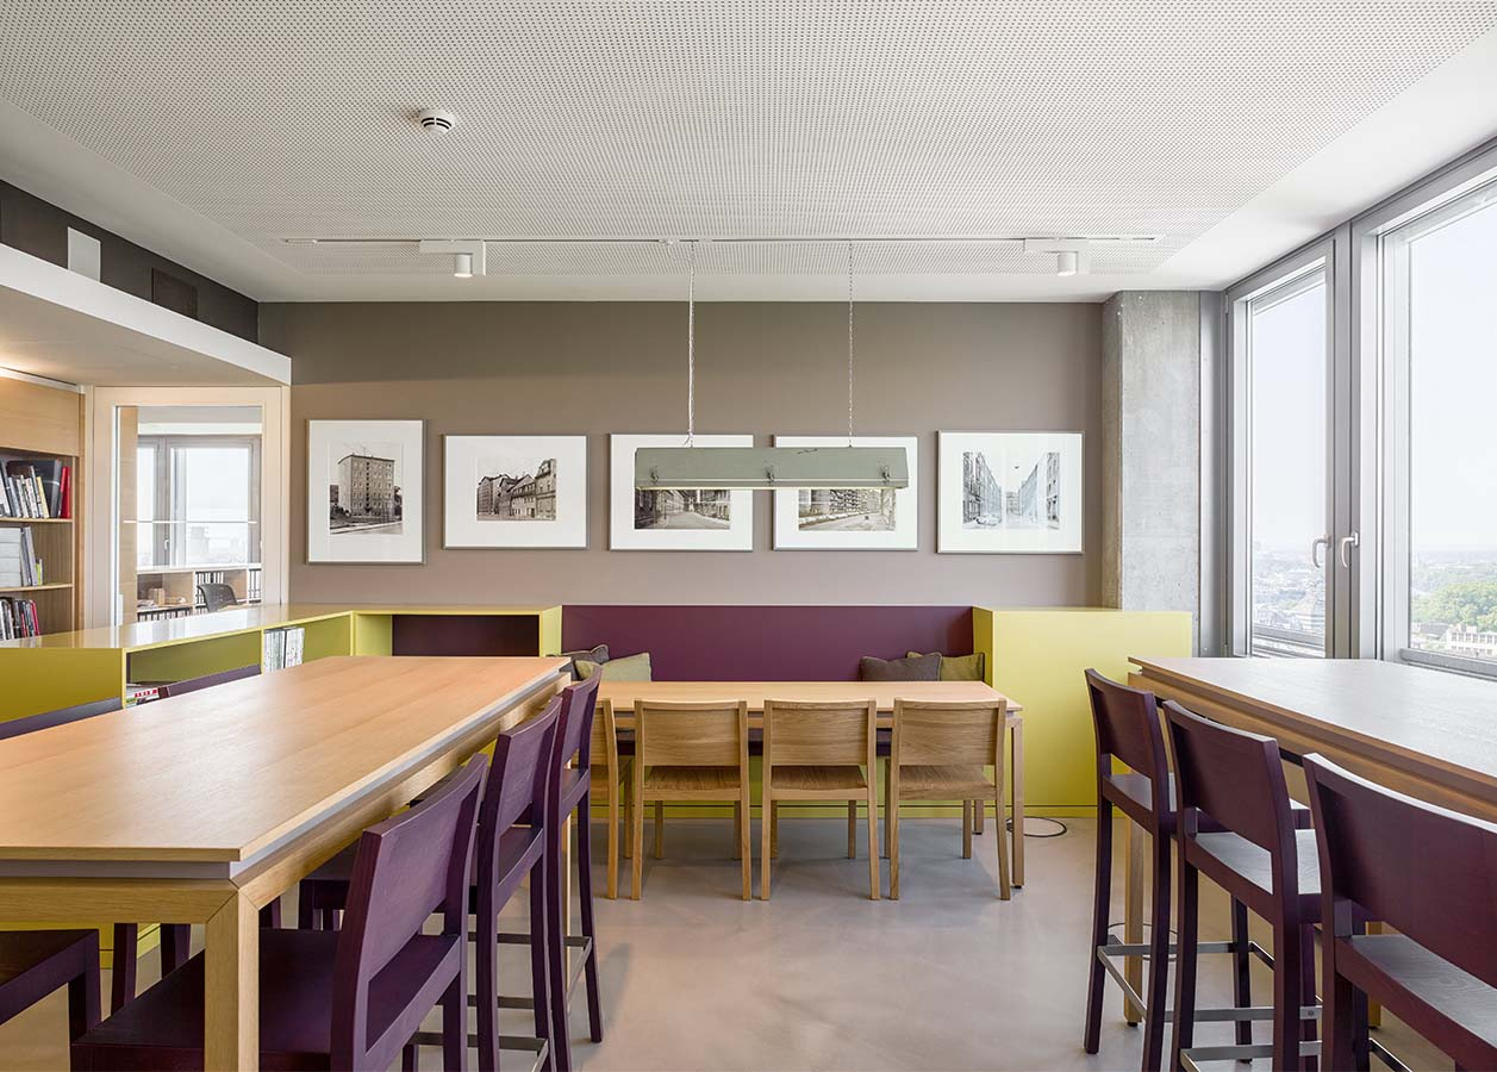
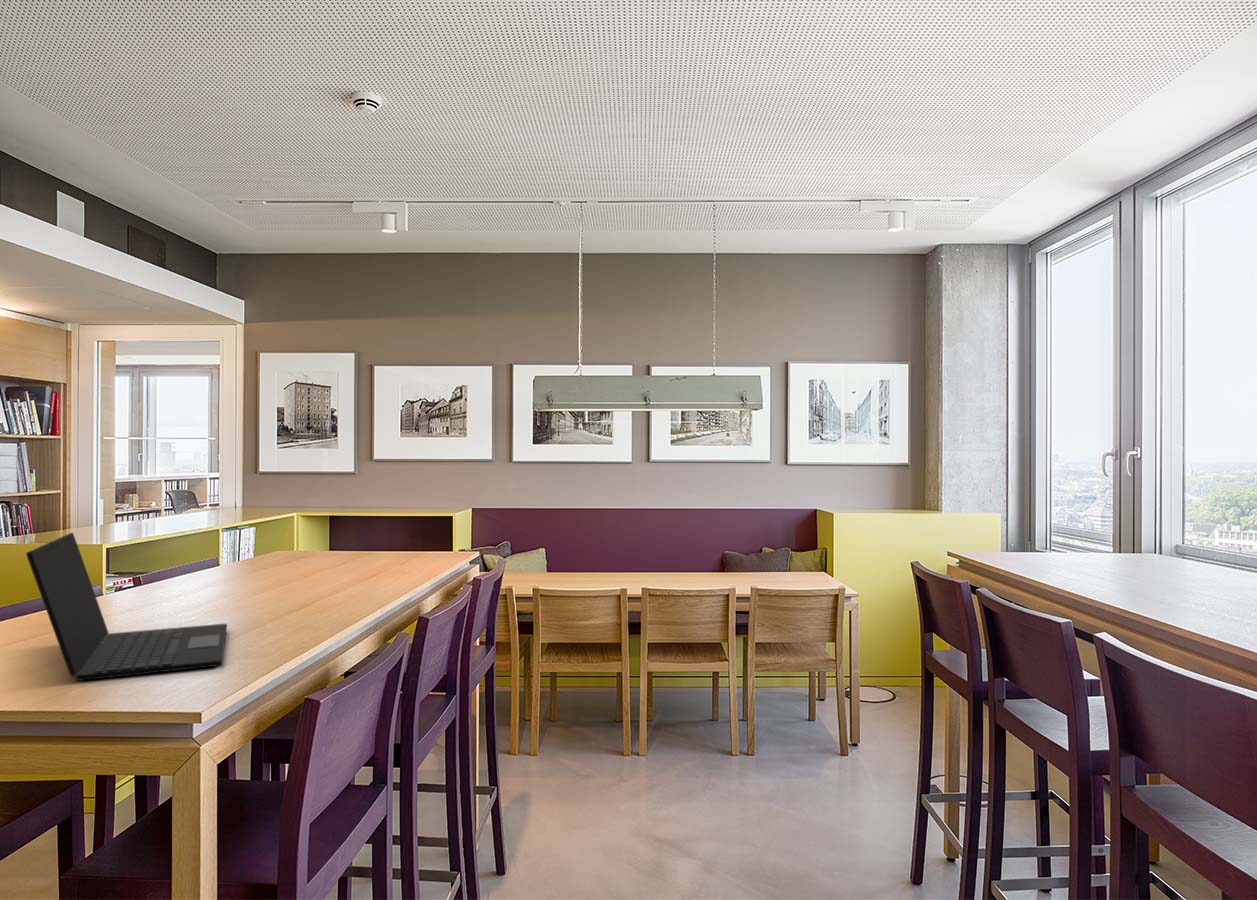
+ laptop (143, 630)
